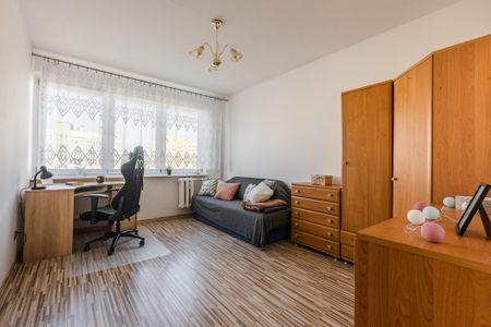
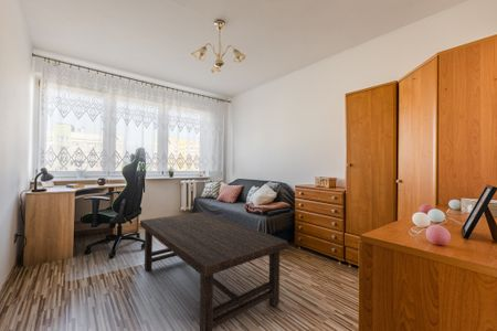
+ coffee table (202, 256)
